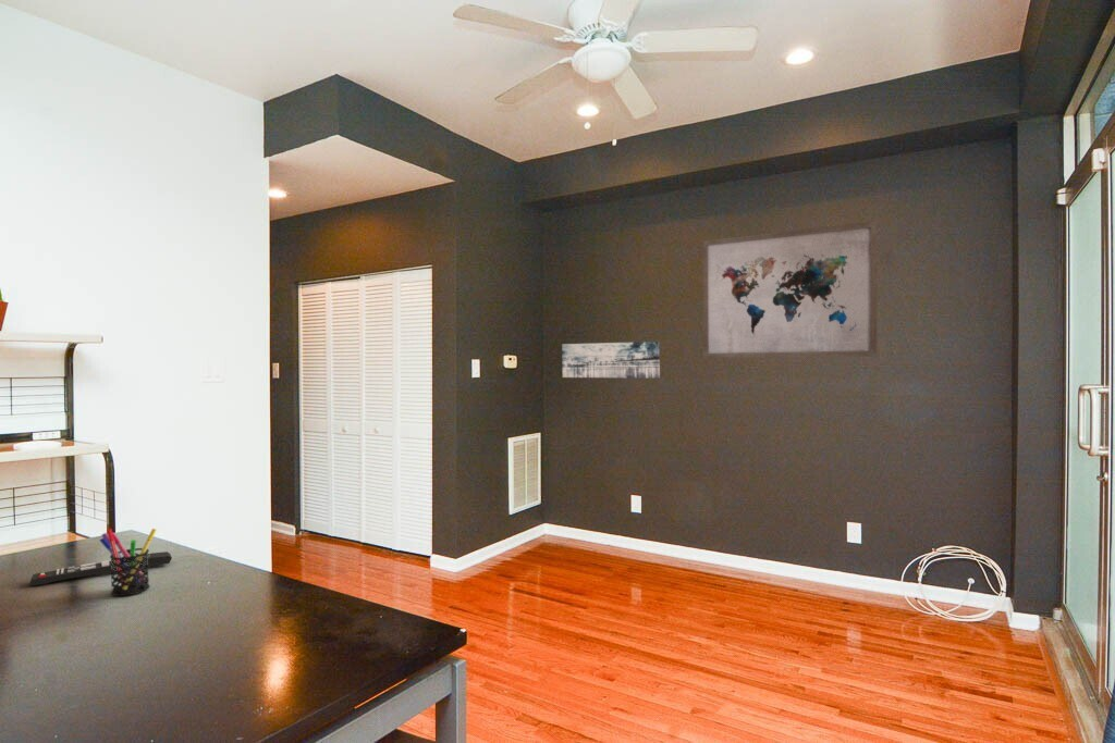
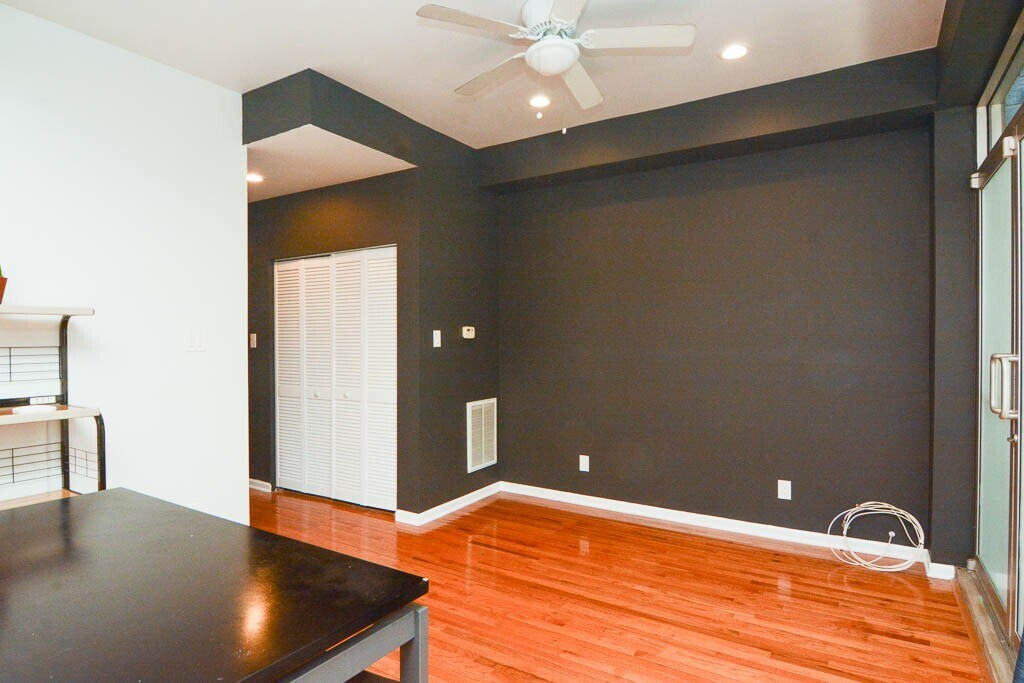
- wall art (784, 294)
- remote control (105, 567)
- pen holder (127, 559)
- wall art (609, 360)
